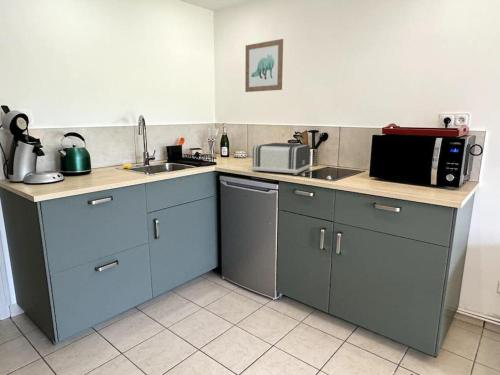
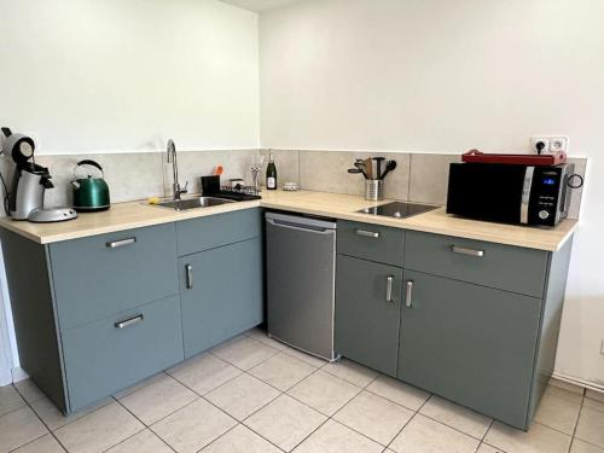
- wall art (263, 67)
- toaster (279, 157)
